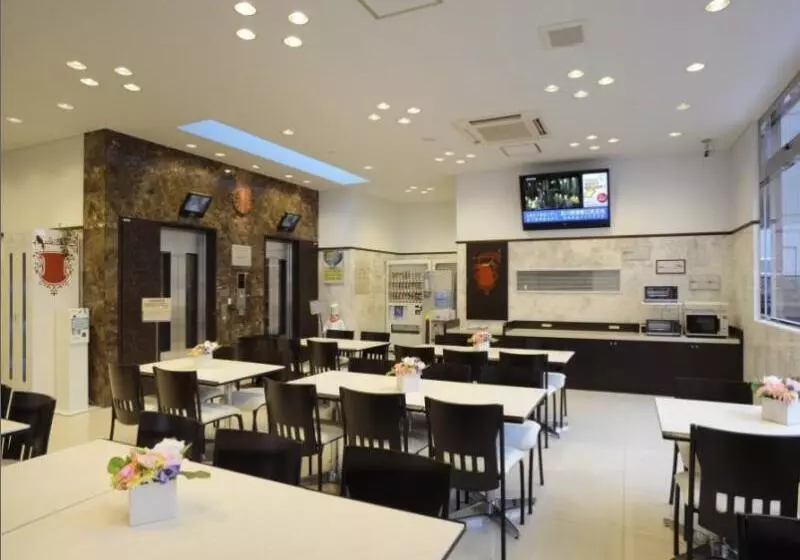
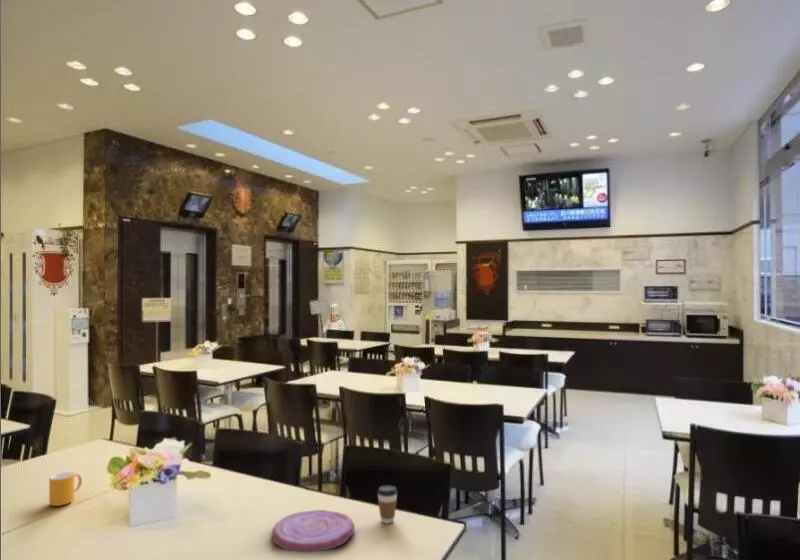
+ mug (66, 487)
+ coffee cup (387, 504)
+ plate (313, 529)
